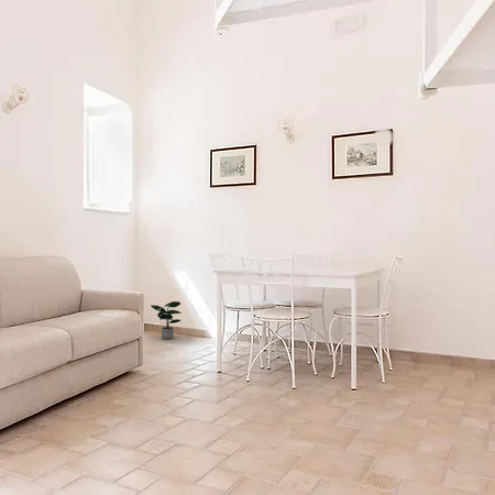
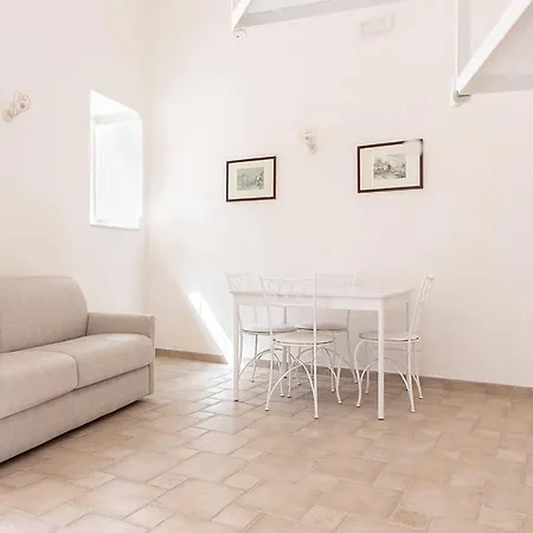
- potted plant (168, 320)
